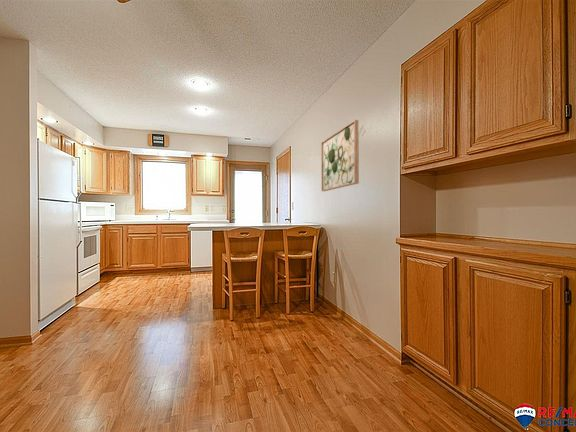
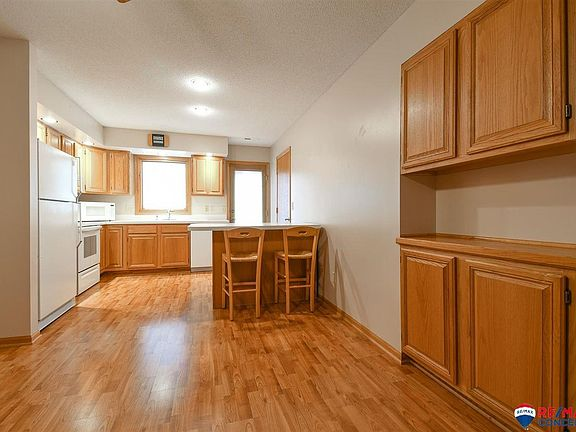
- wall art (336, 160)
